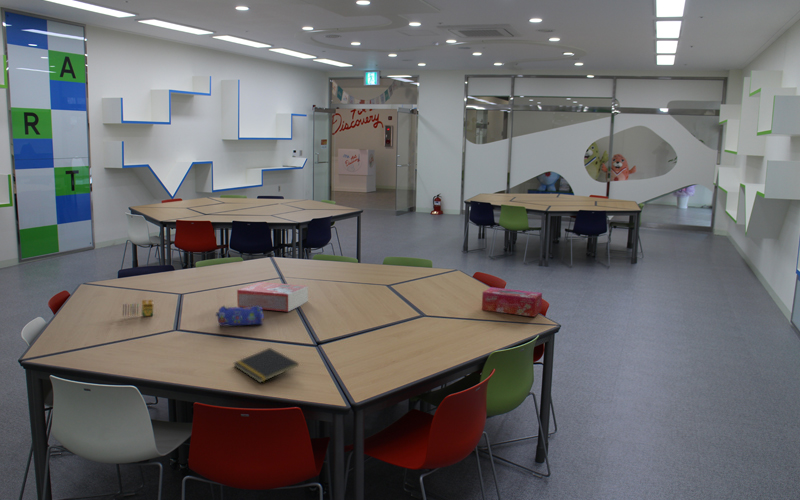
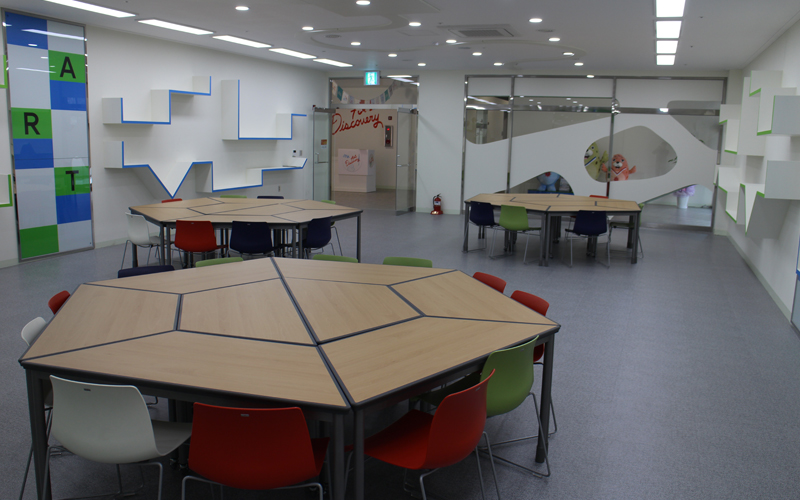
- crayon (137, 308)
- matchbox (273, 296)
- pencil case (240, 315)
- tissue box (511, 301)
- notepad (265, 364)
